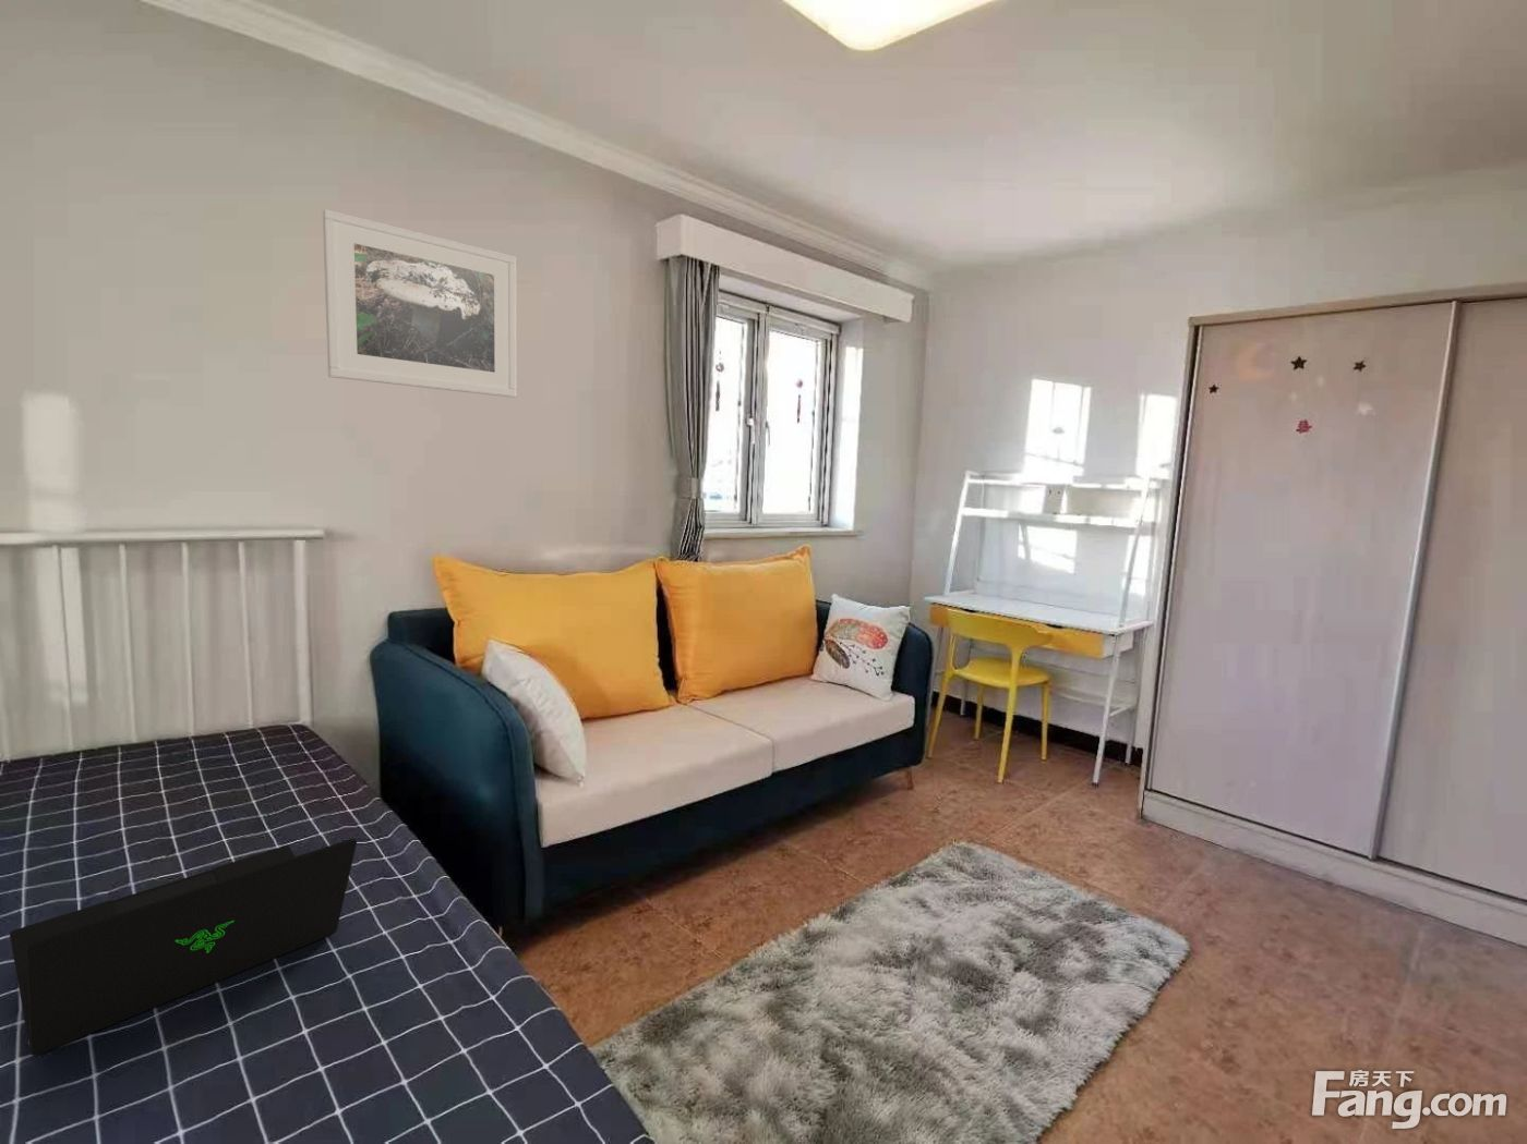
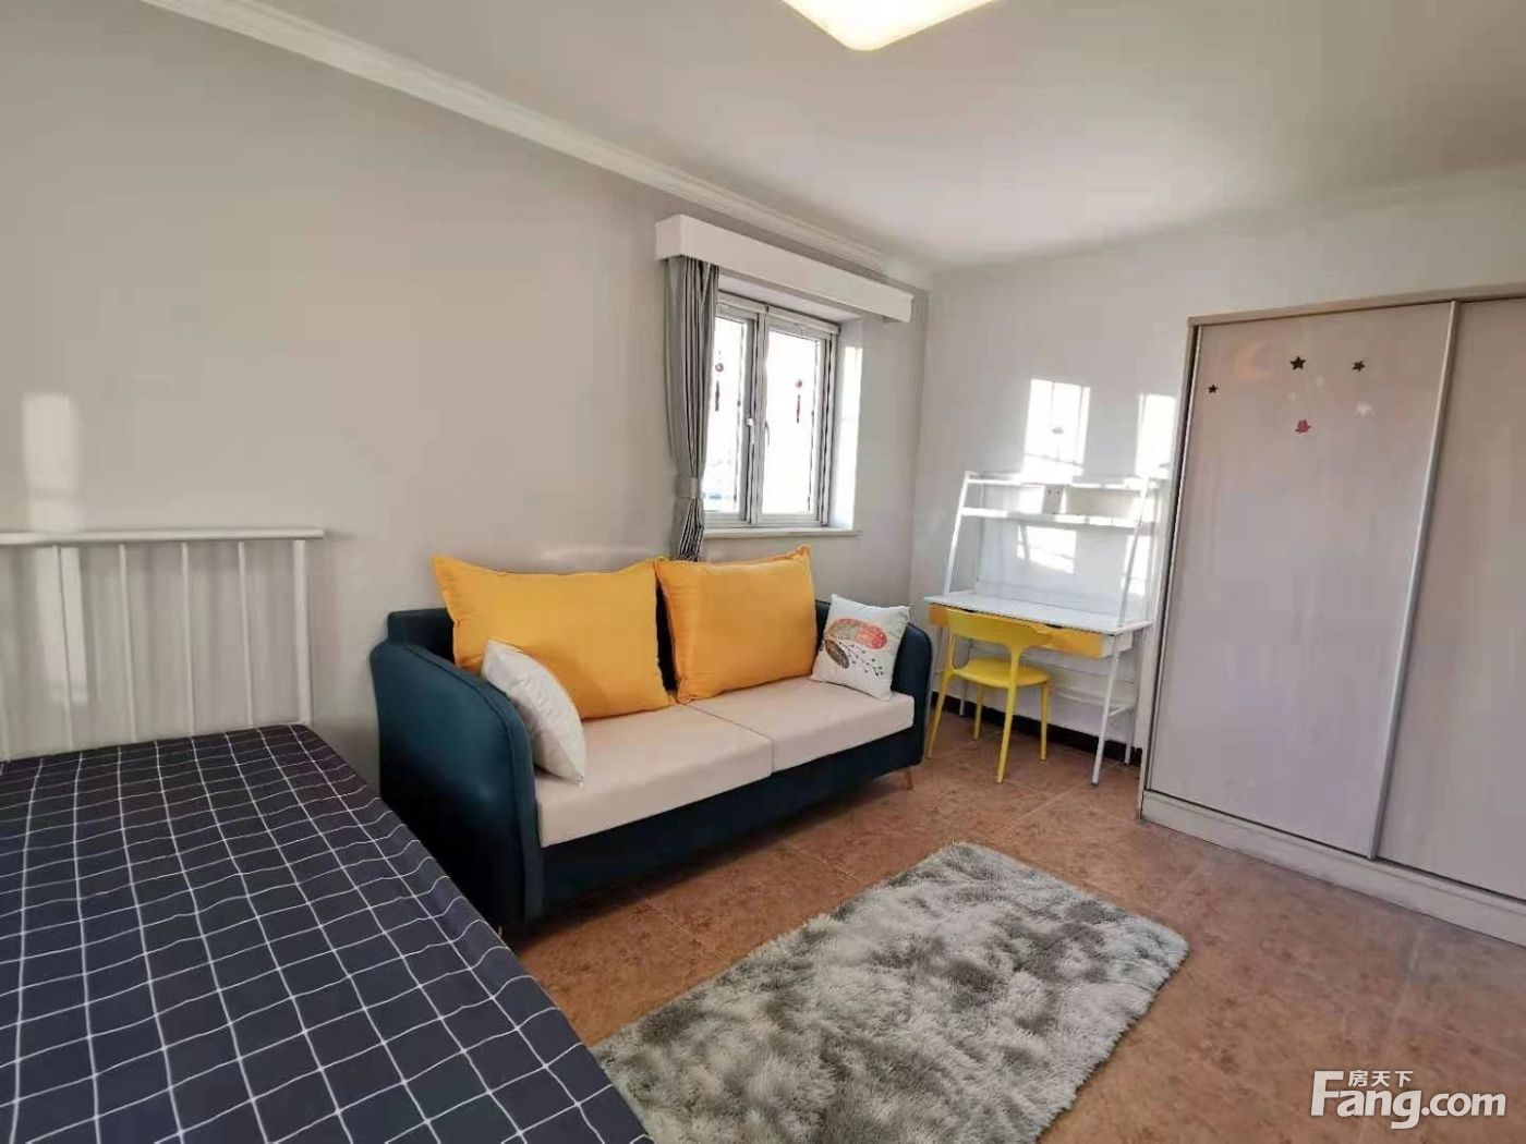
- laptop (189, 905)
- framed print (429, 311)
